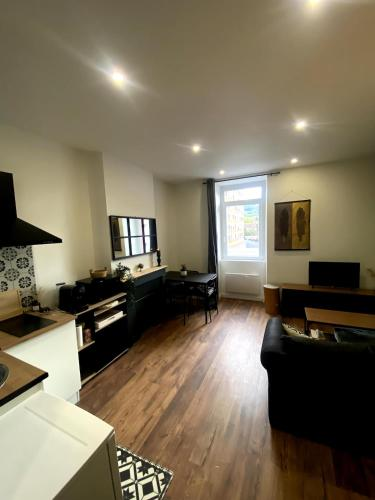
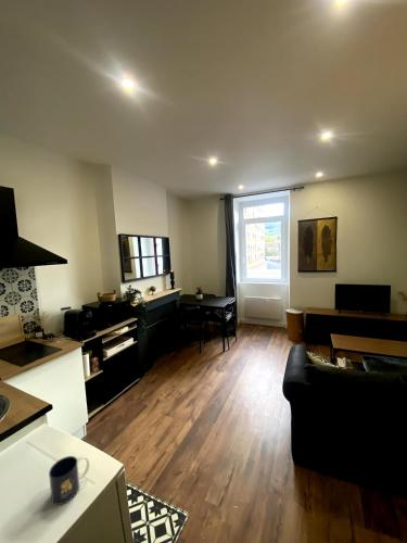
+ mug (71, 475)
